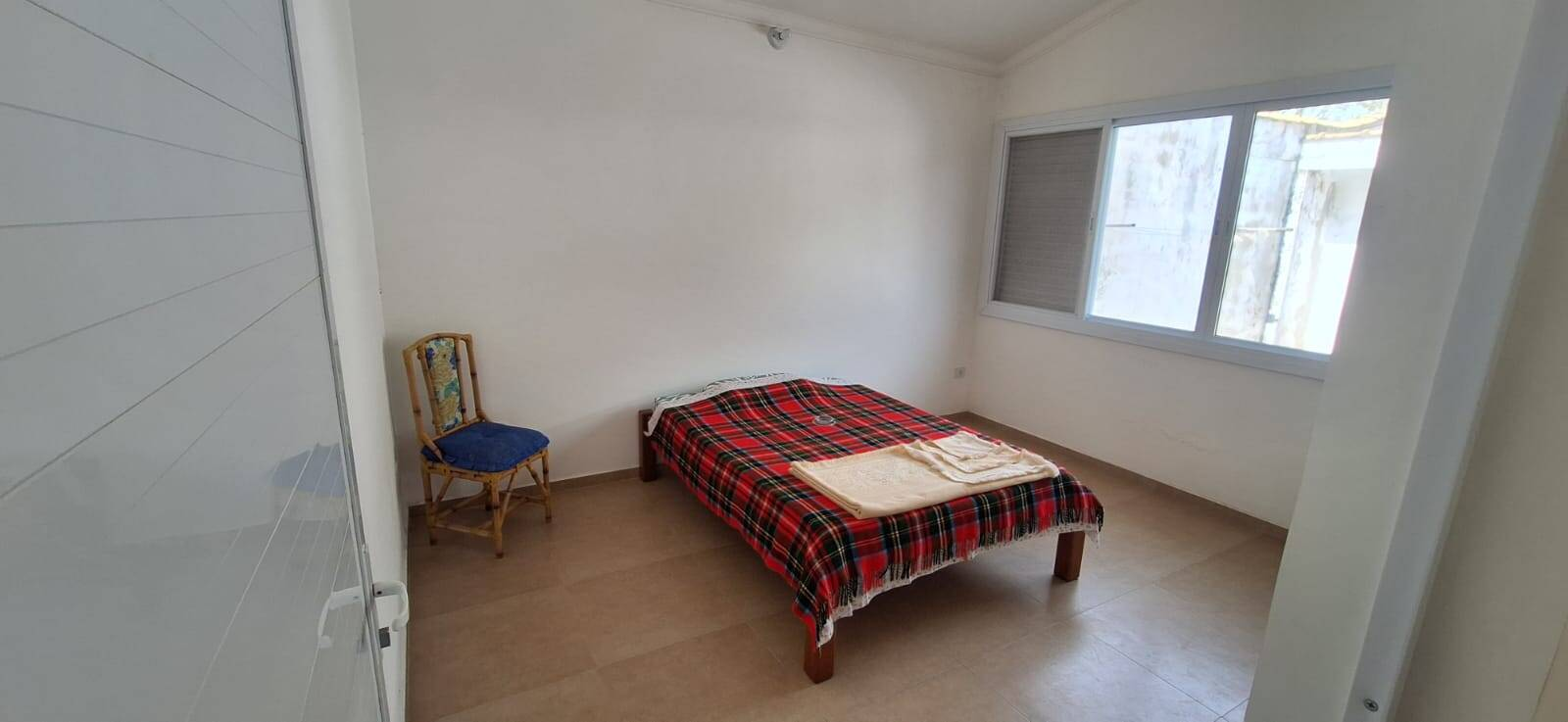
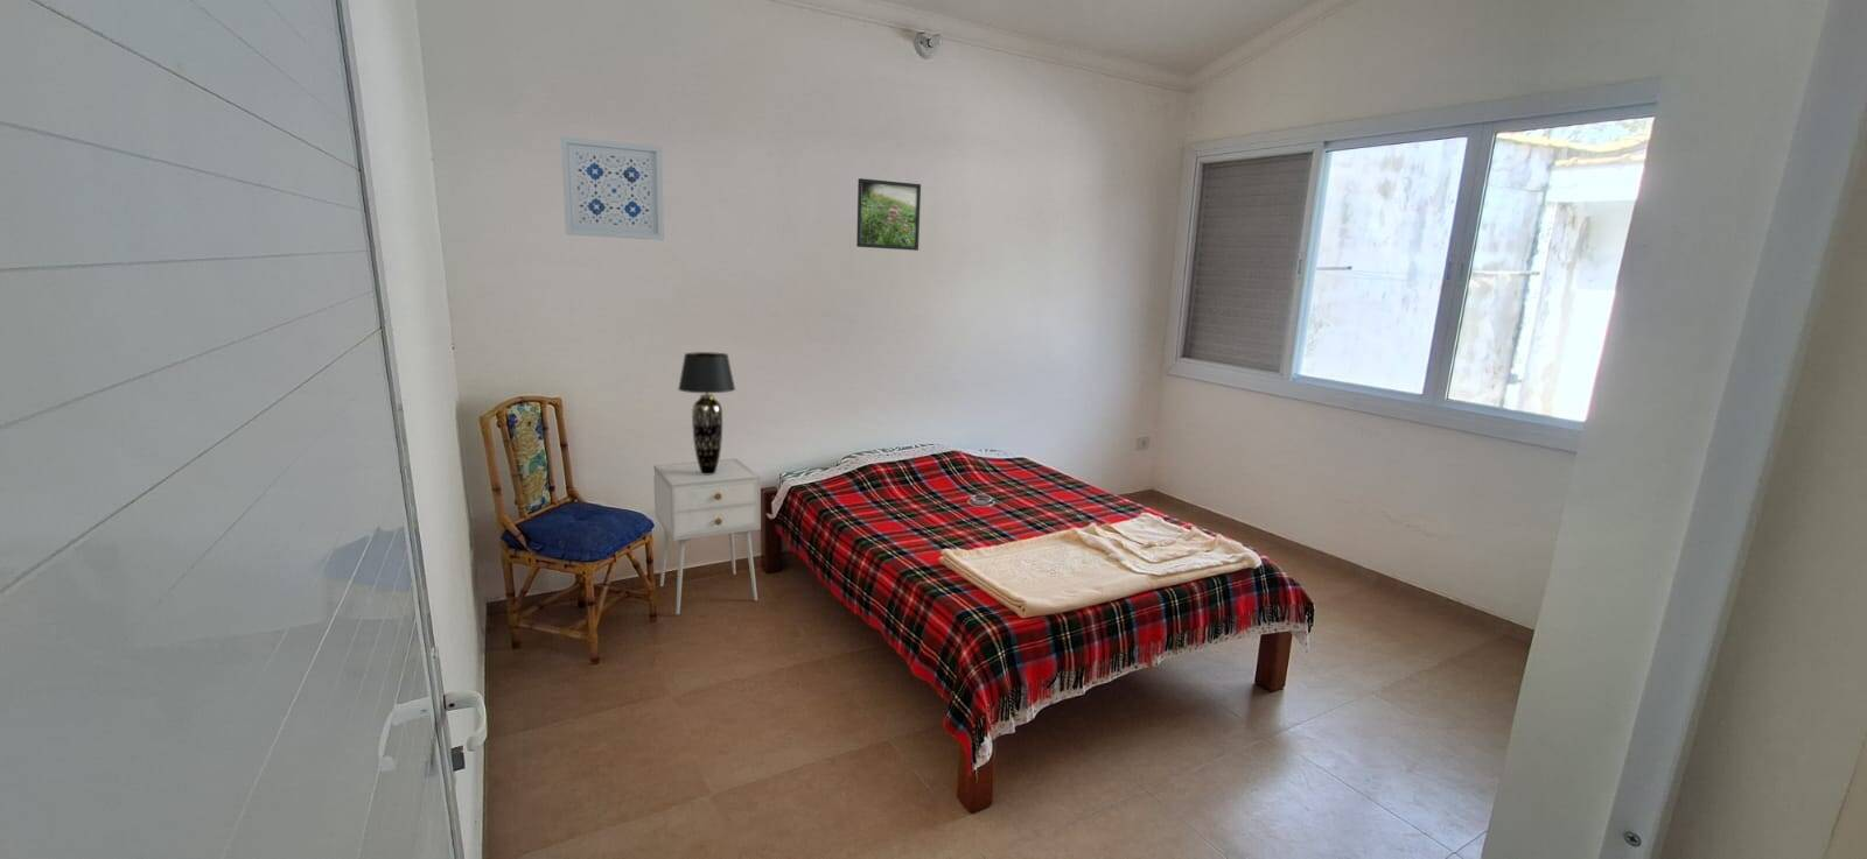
+ wall art (613, 190)
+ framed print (888, 214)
+ nightstand (707, 533)
+ table lamp (707, 414)
